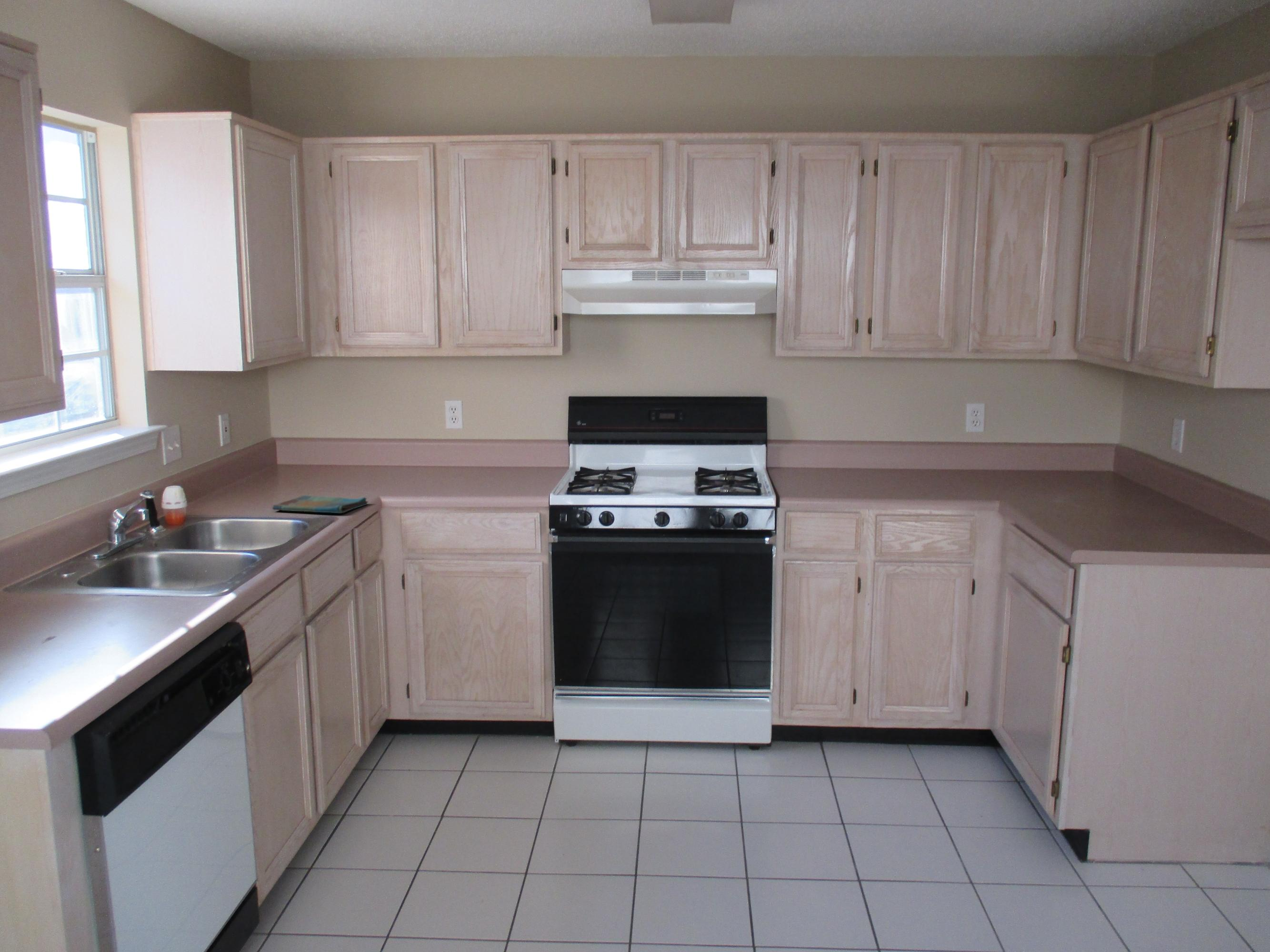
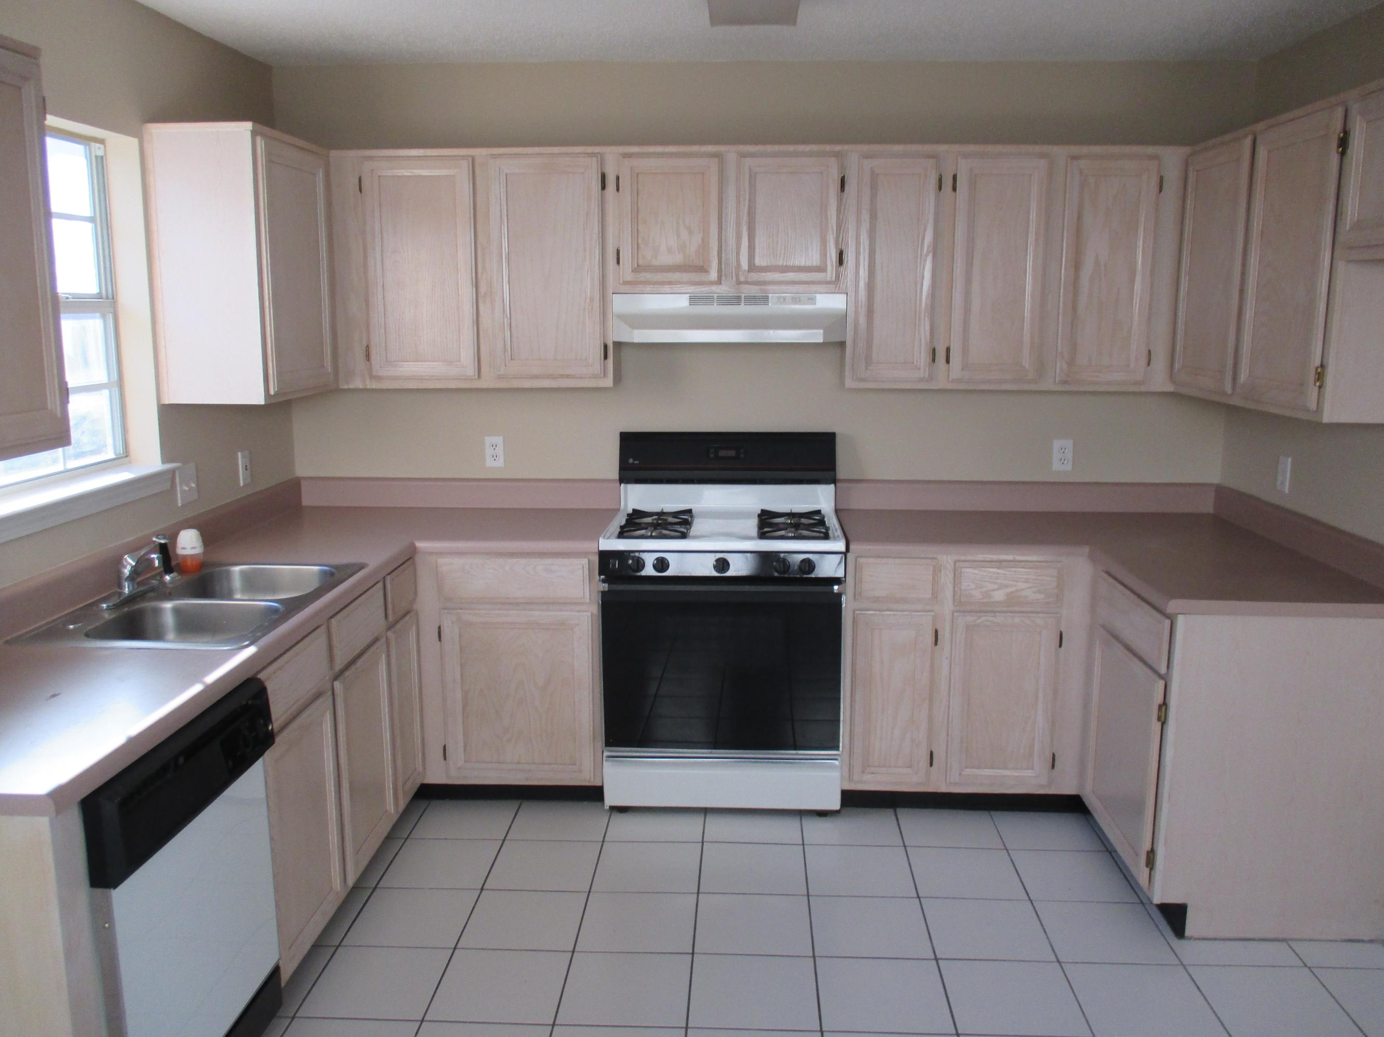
- dish towel (321, 504)
